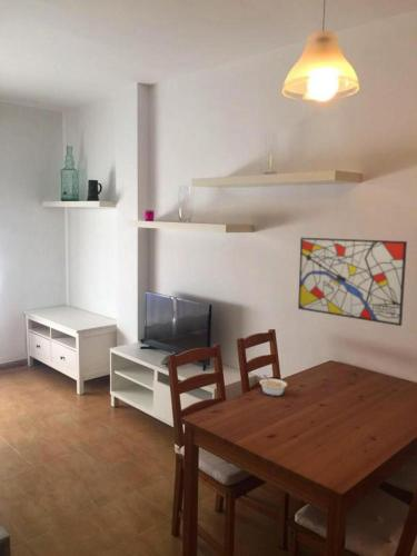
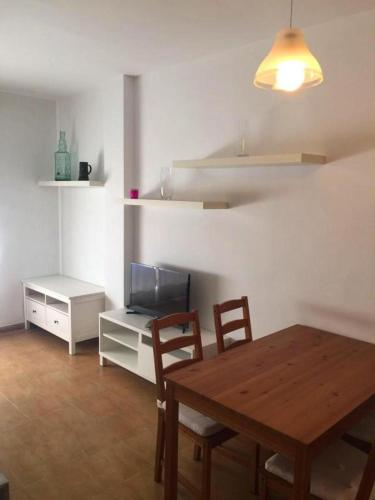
- wall art (347, 278)
- legume (271, 386)
